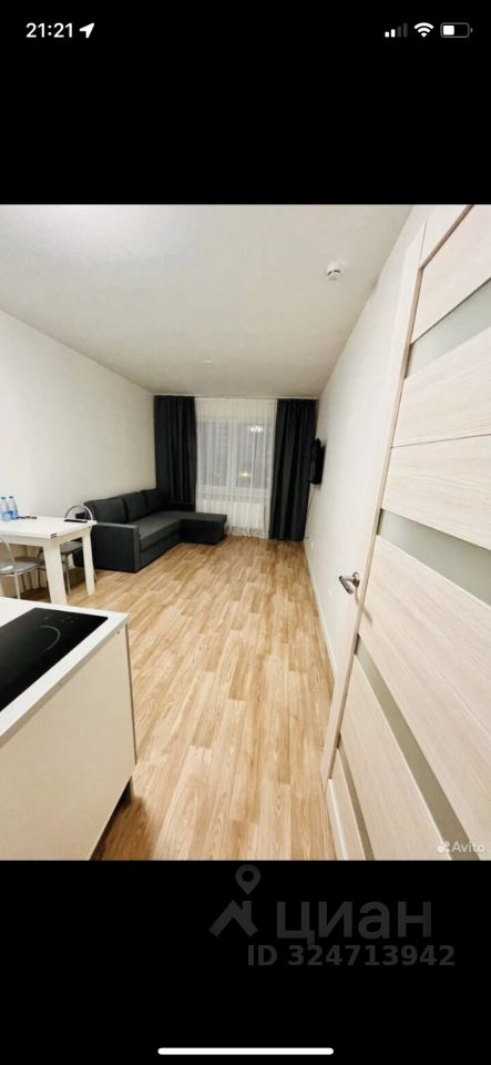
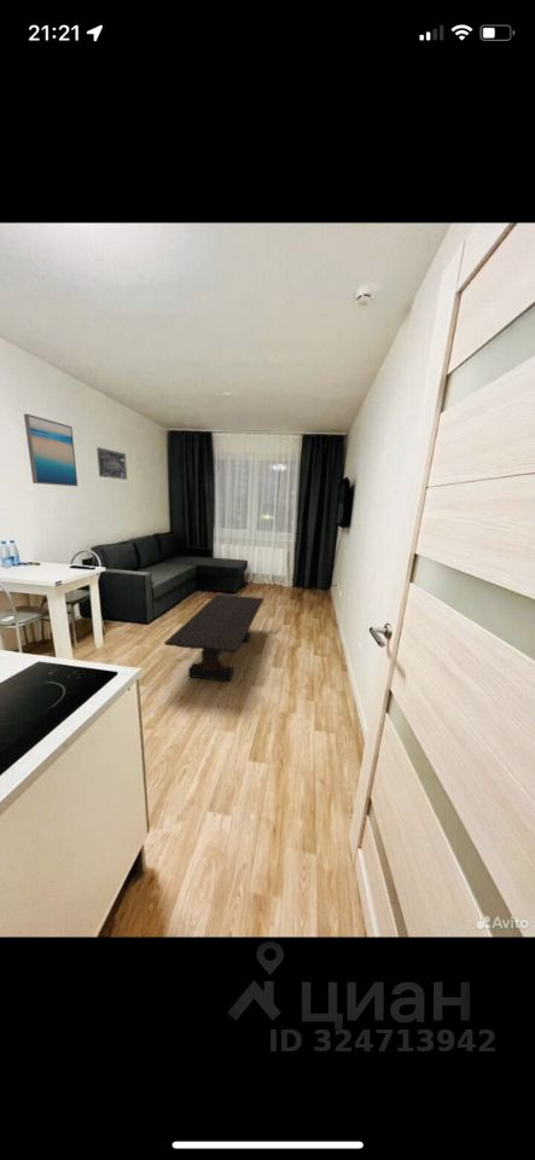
+ wall art (112, 464)
+ coffee table (223, 636)
+ wall art (53, 453)
